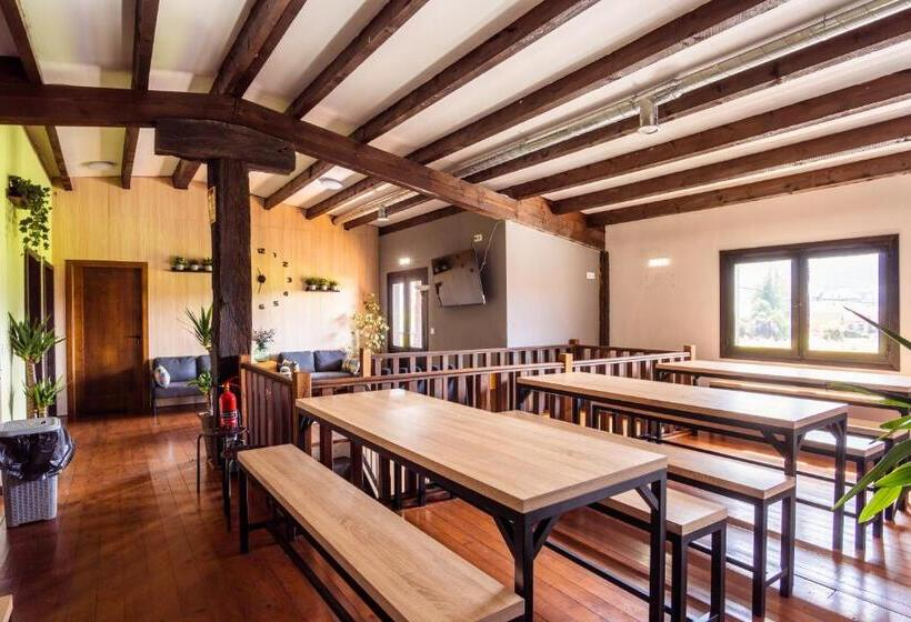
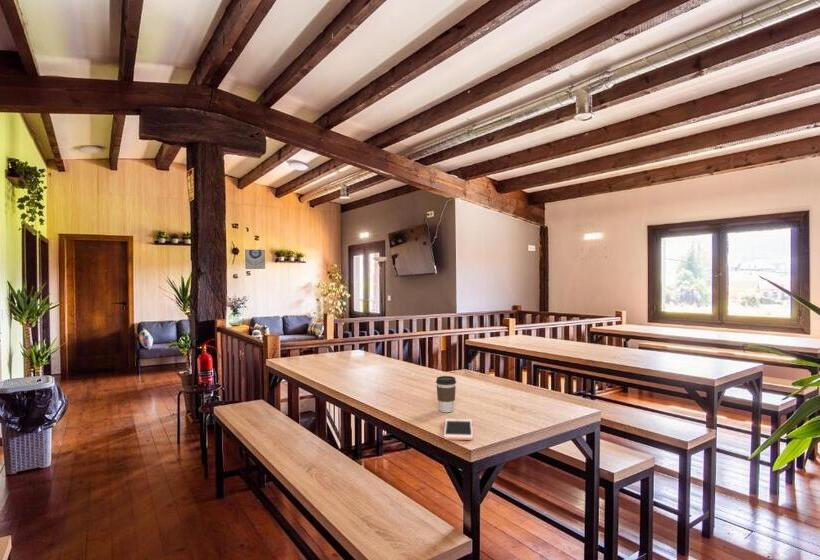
+ coffee cup (446, 394)
+ cell phone (458, 428)
+ wall art (255, 259)
